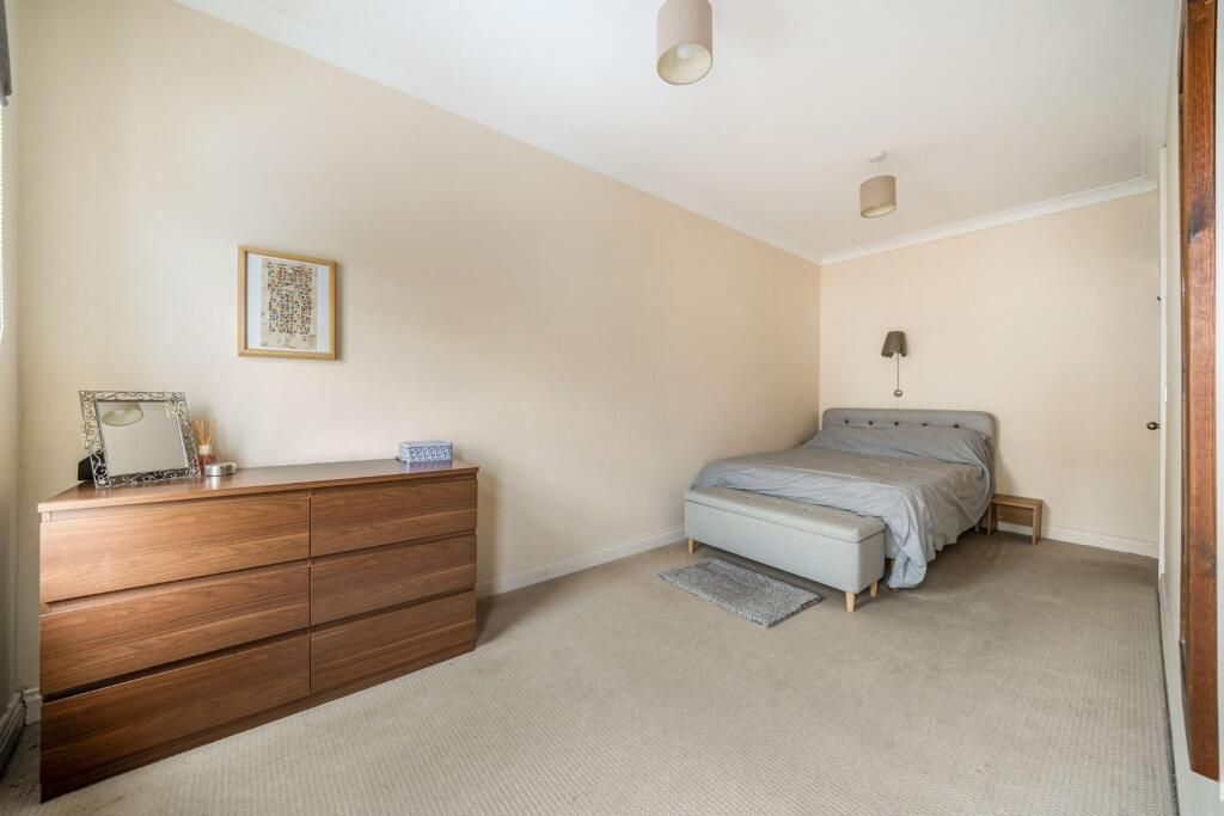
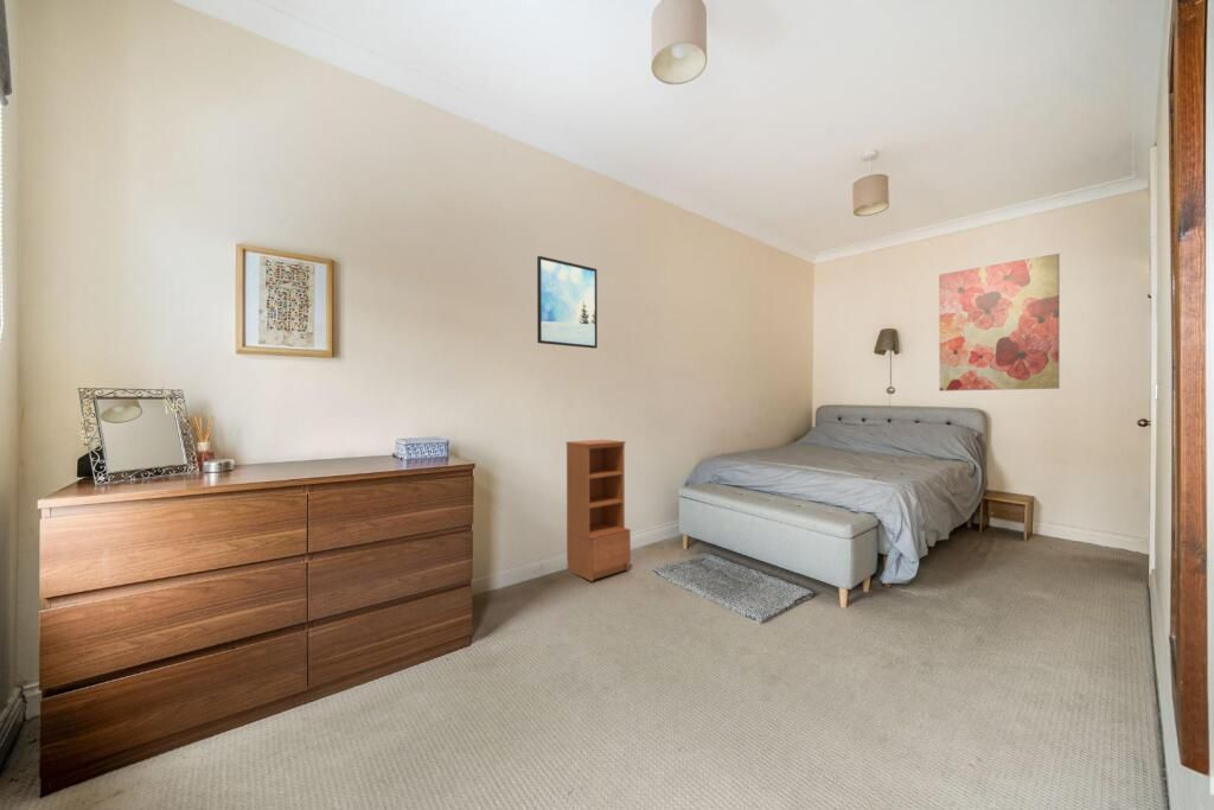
+ wall art (995, 327)
+ bookcase (598, 505)
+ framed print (568, 304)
